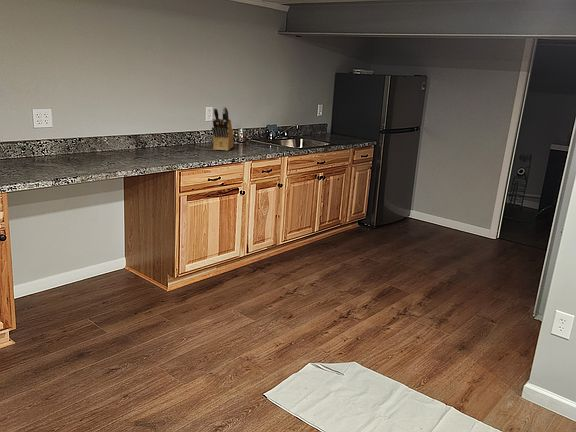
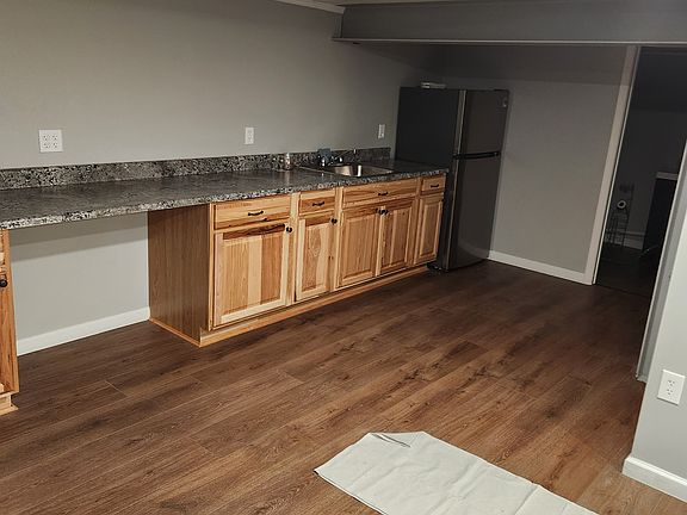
- knife block (223, 127)
